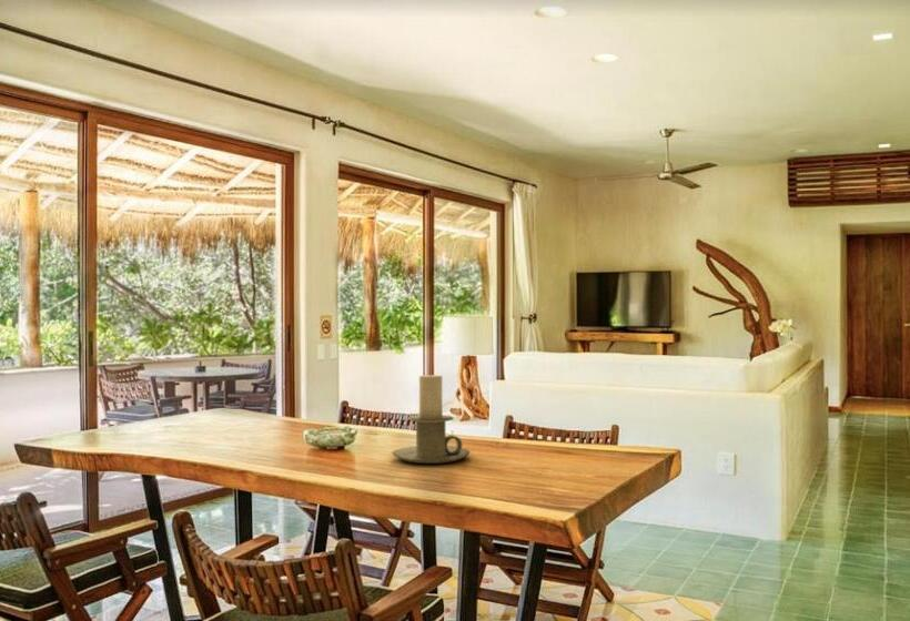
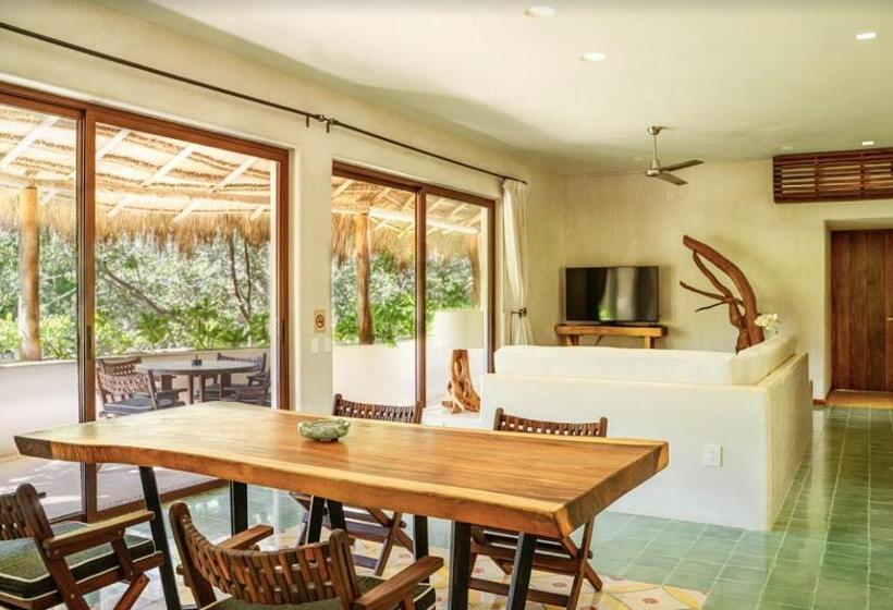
- candle holder (431, 416)
